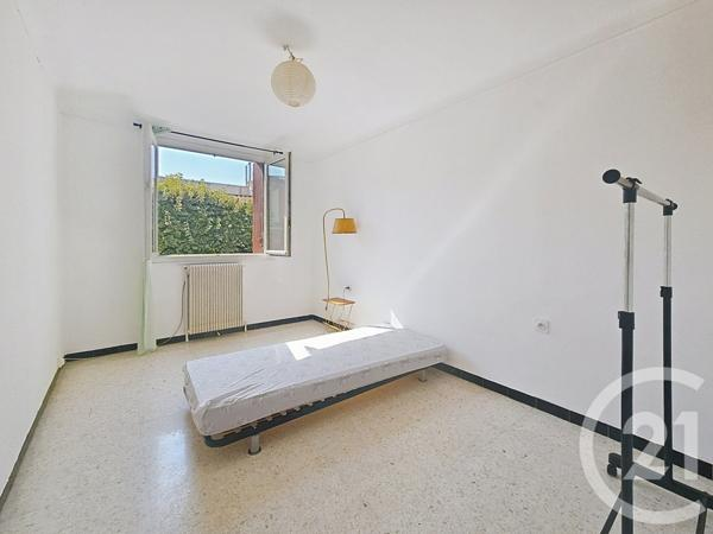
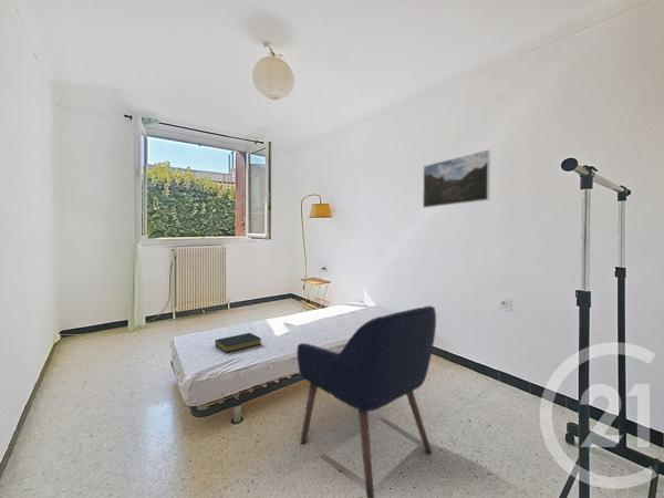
+ hardback book (238, 341)
+ chair (367, 374)
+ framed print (453, 181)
